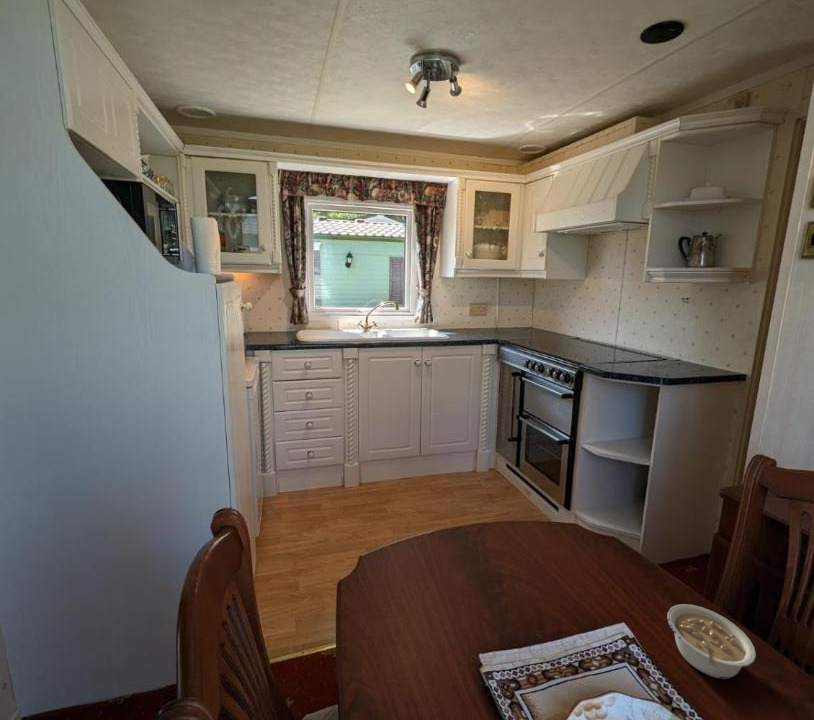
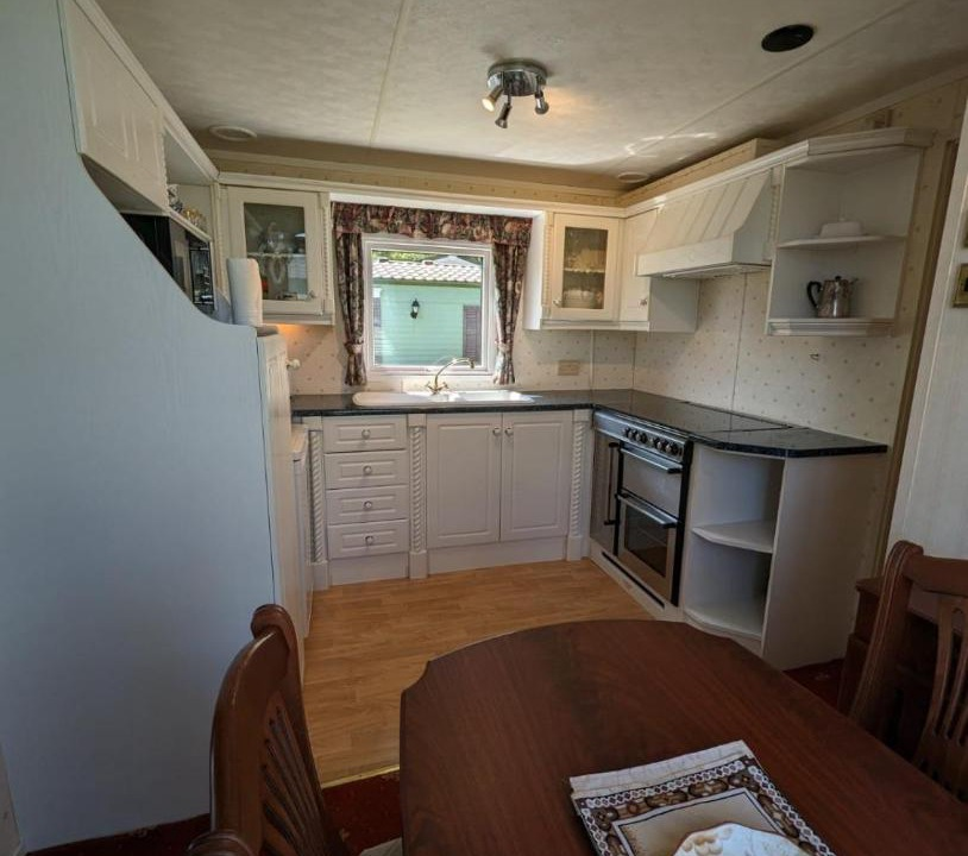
- legume (710, 644)
